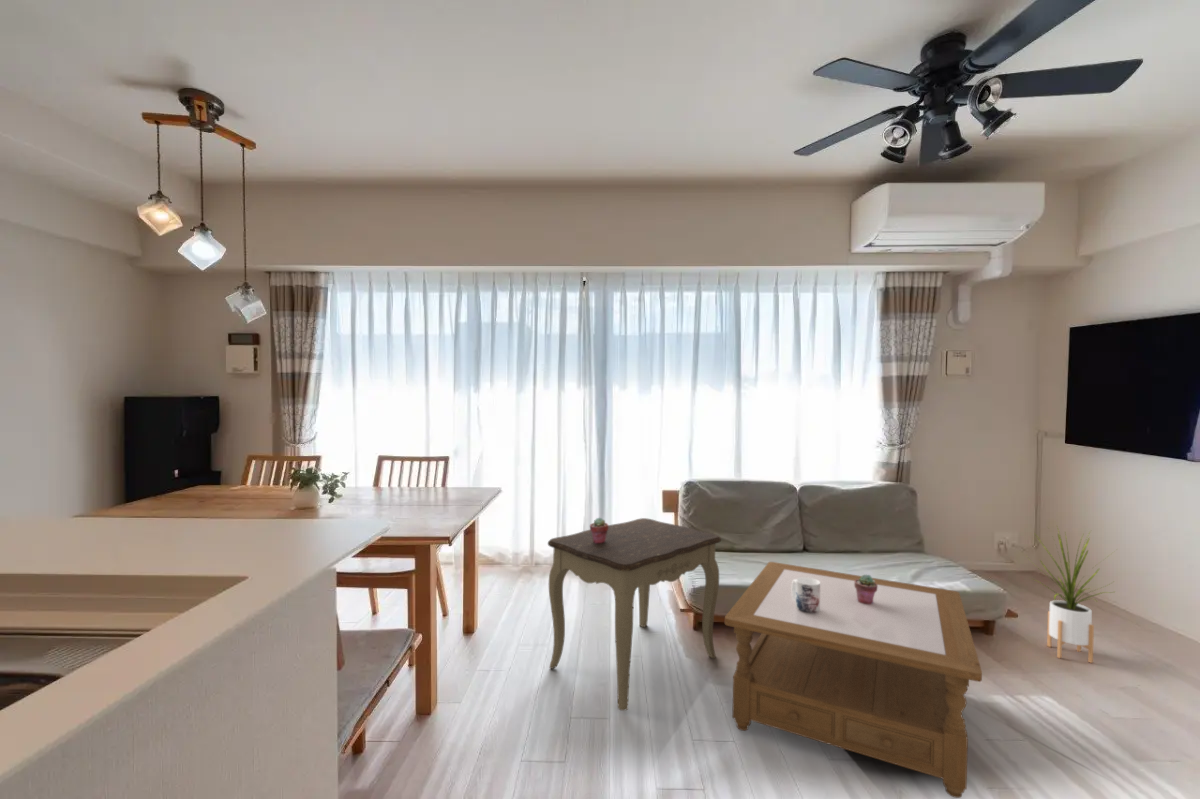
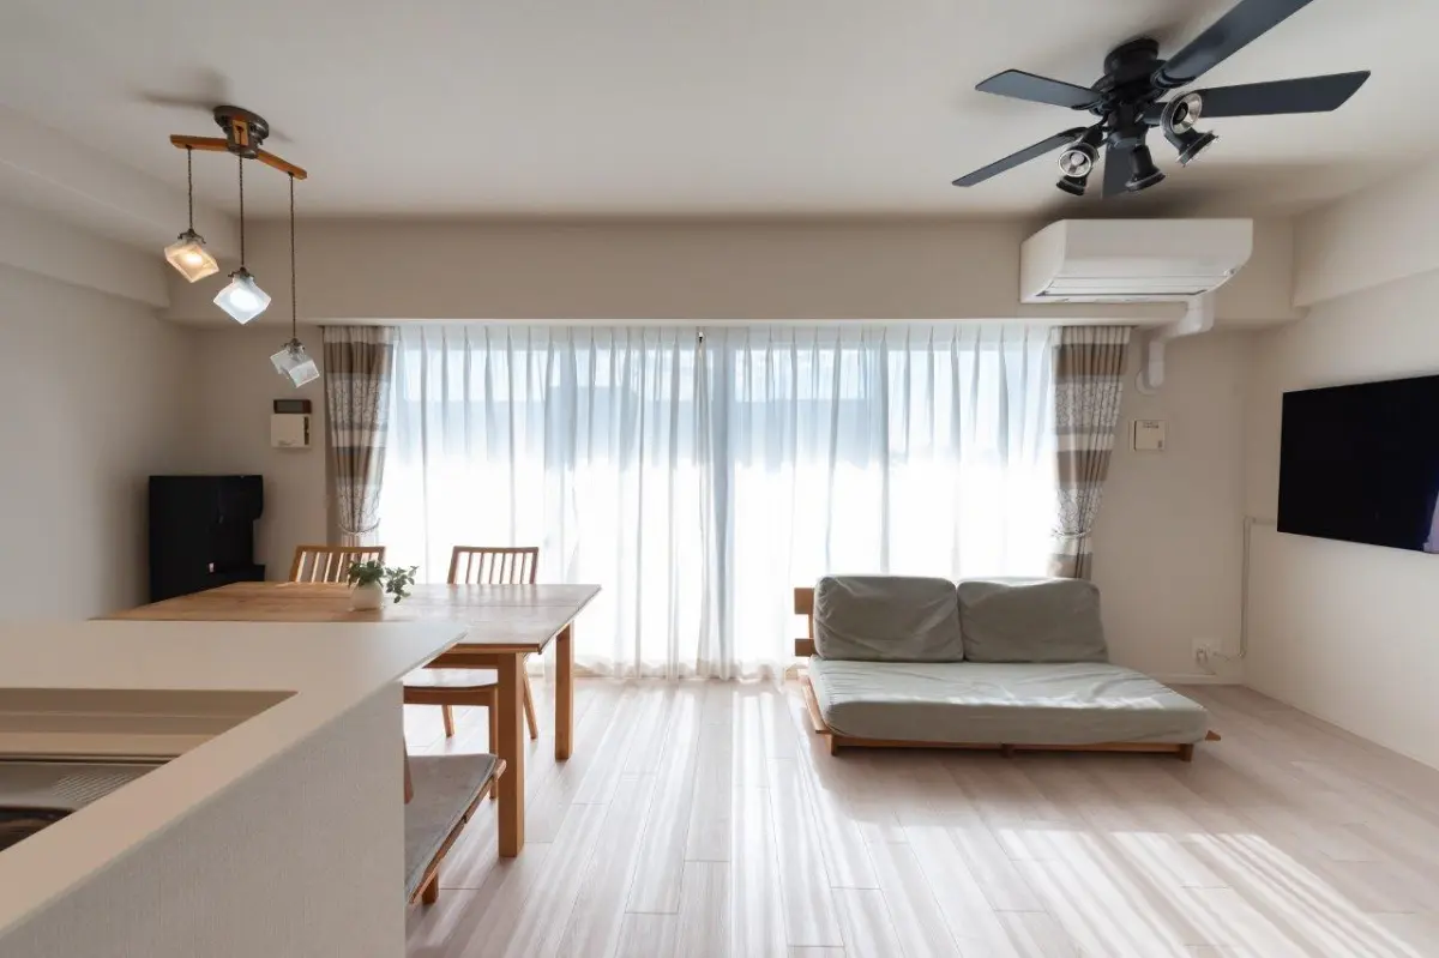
- coffee table (848, 656)
- potted succulent (865, 587)
- side table (633, 599)
- potted succulent (599, 529)
- mug (804, 594)
- house plant (1073, 591)
